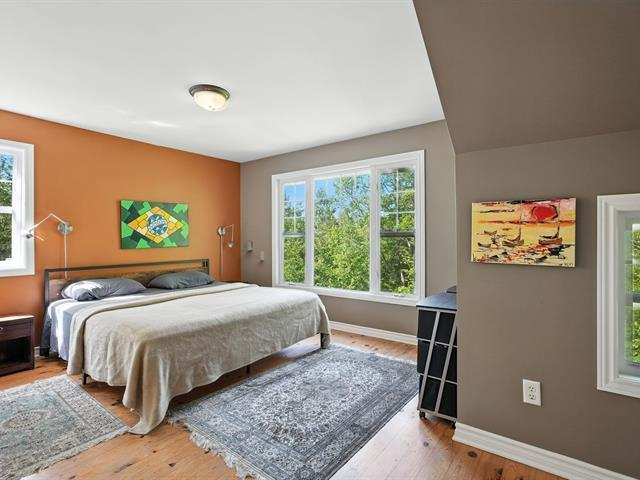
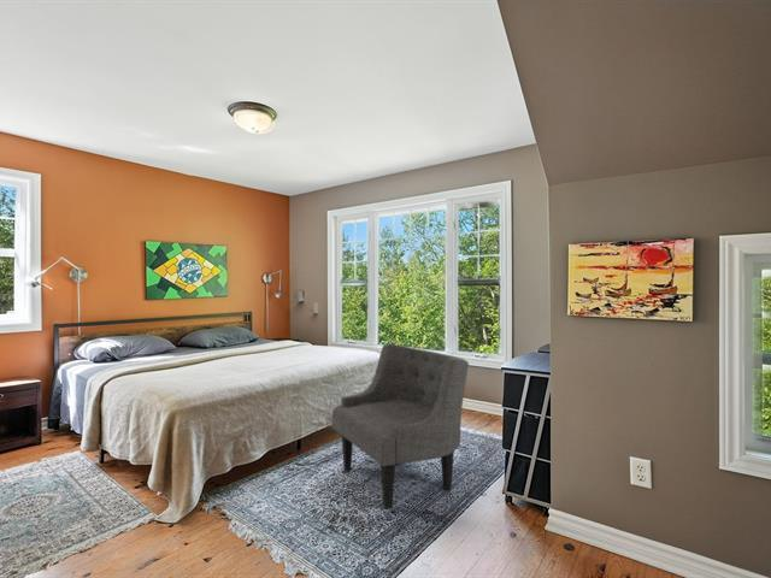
+ armchair (404, 413)
